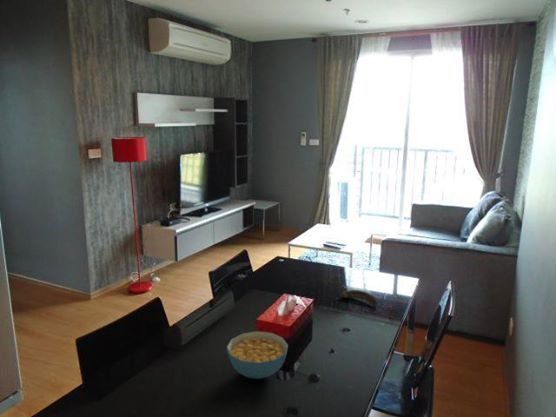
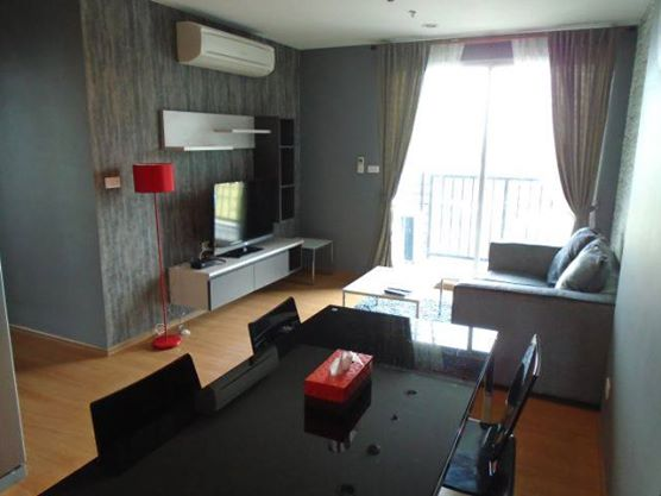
- banana (358, 297)
- cereal bowl (257, 359)
